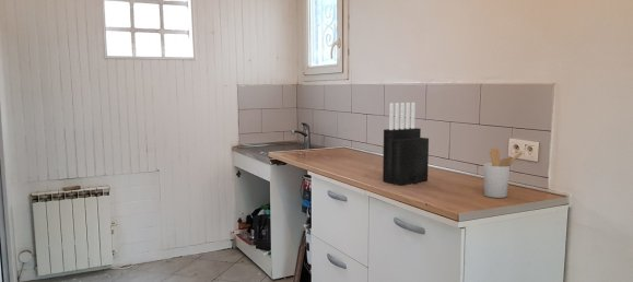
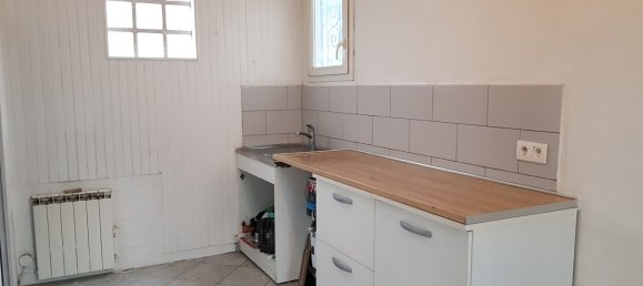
- utensil holder (503, 173)
- knife block (408, 142)
